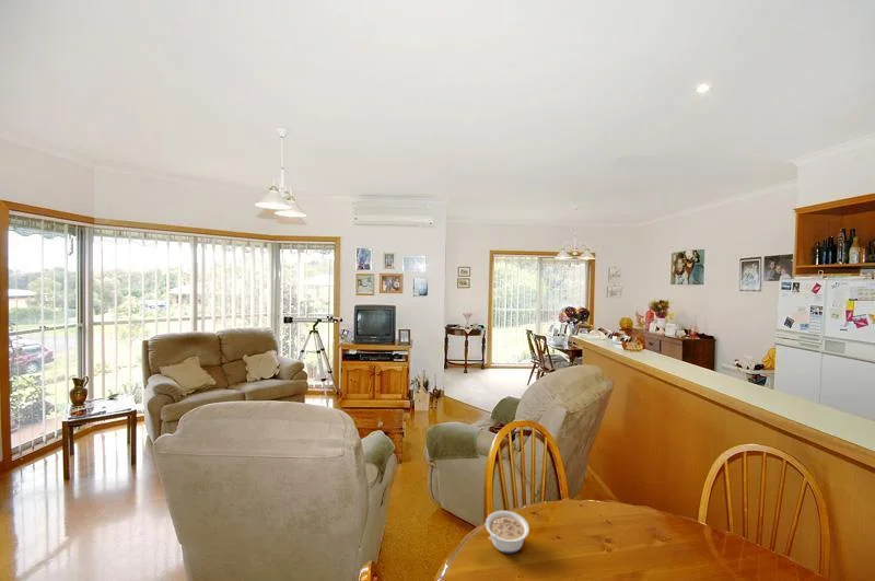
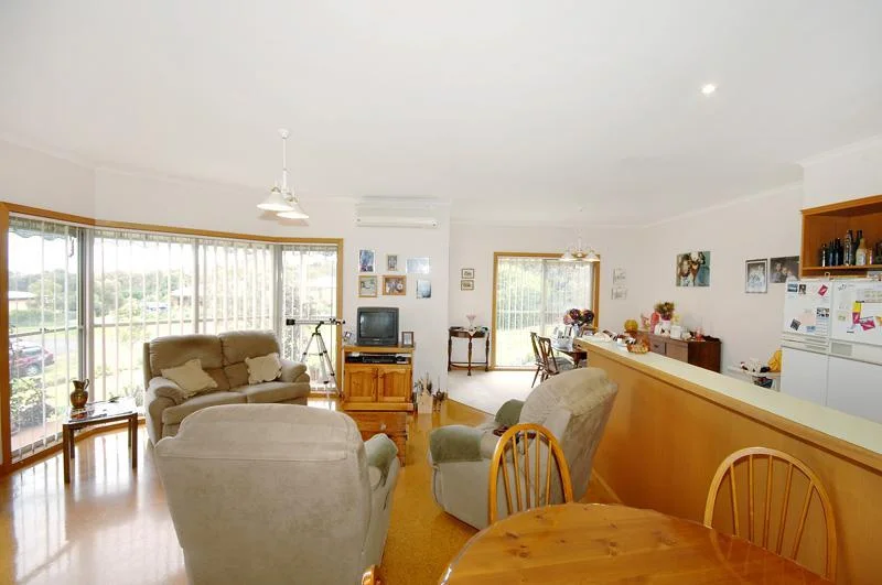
- legume (506, 533)
